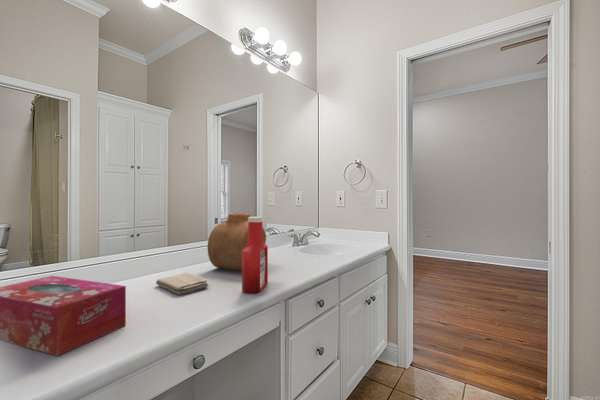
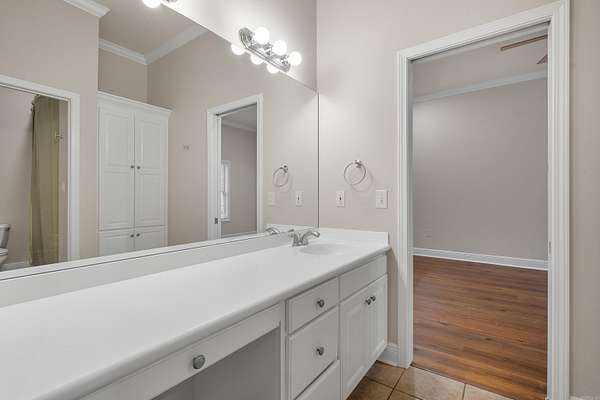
- vase (239, 240)
- tissue box (54, 309)
- soap bottle (255, 252)
- washcloth (182, 282)
